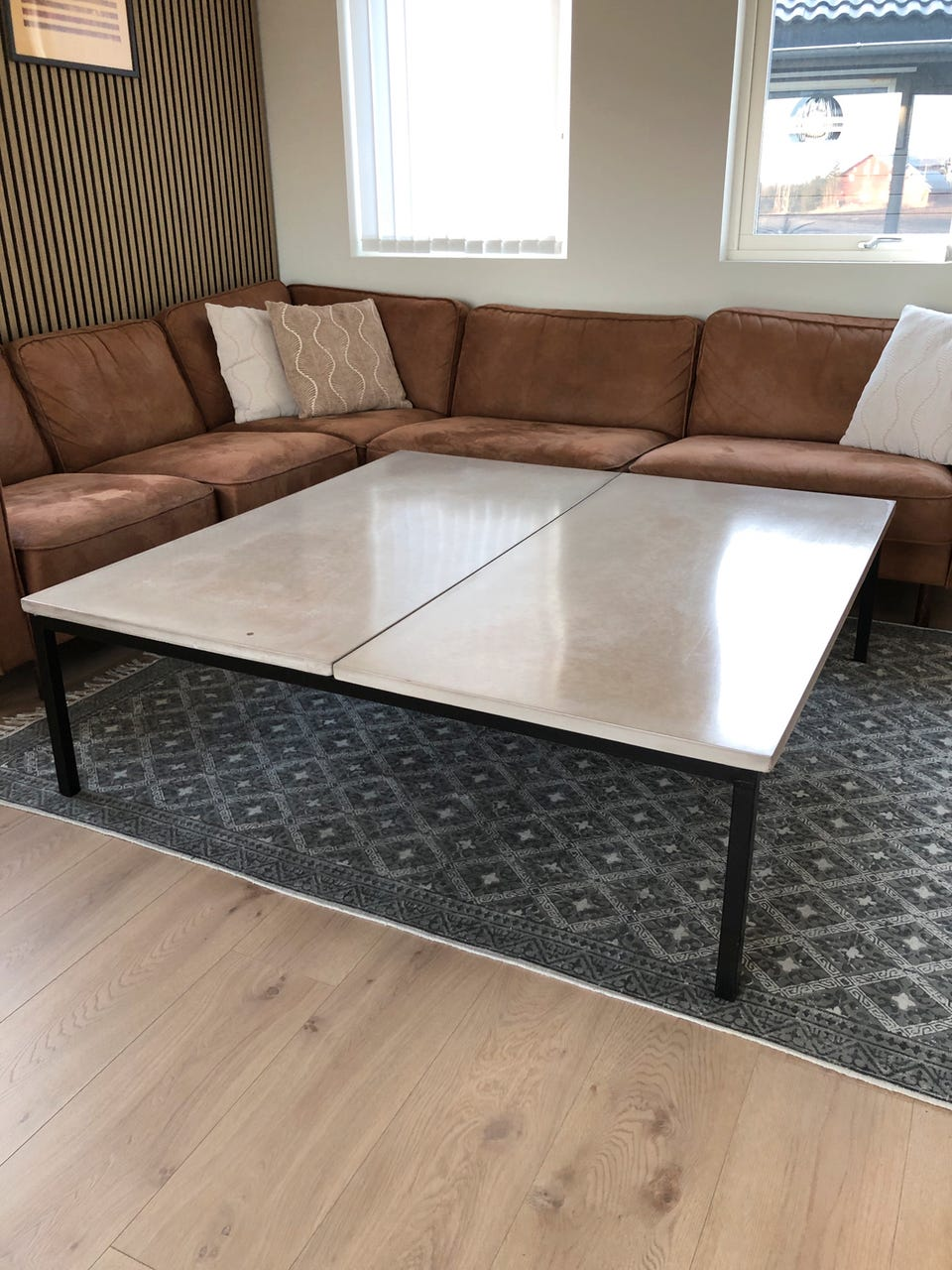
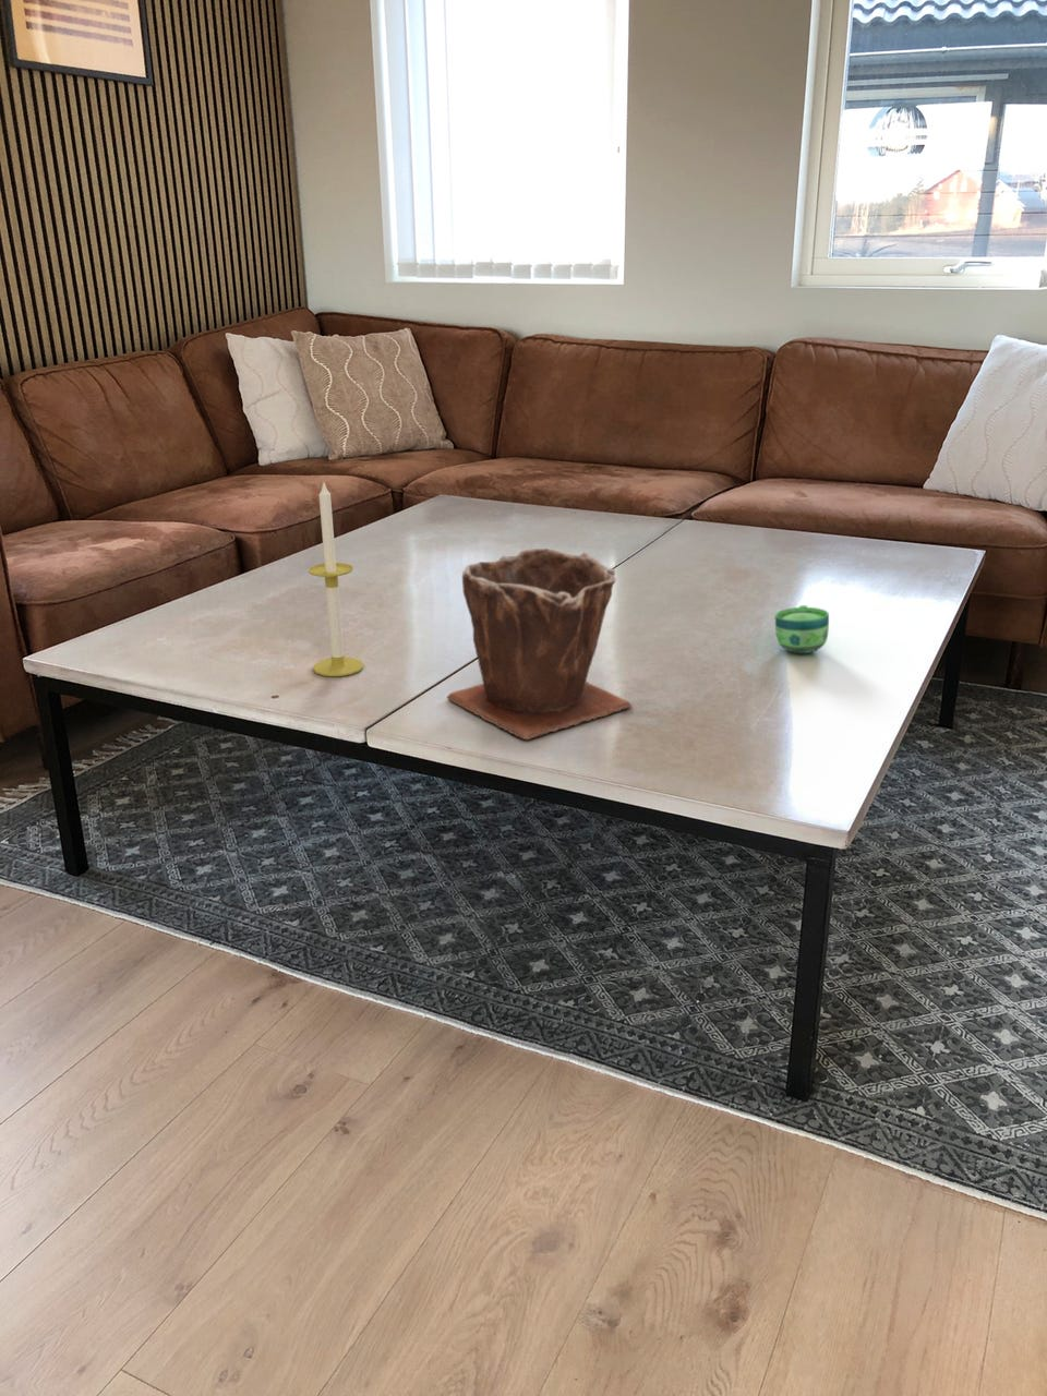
+ plant pot (539, 634)
+ candle (330, 577)
+ cup (800, 628)
